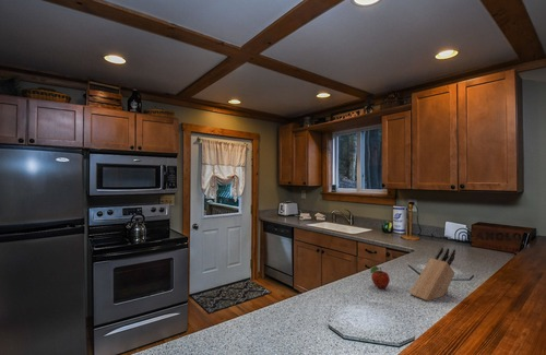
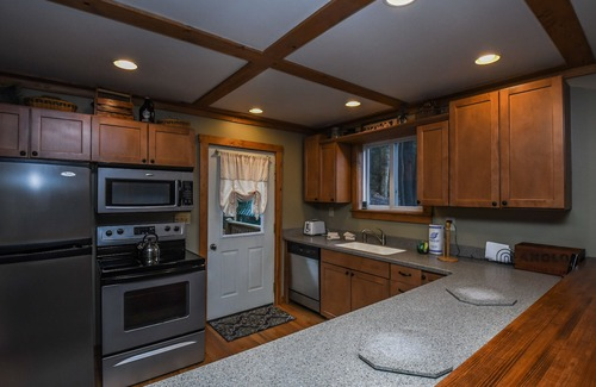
- fruit (379, 276)
- knife block (435, 271)
